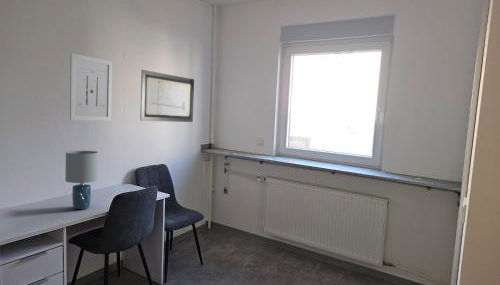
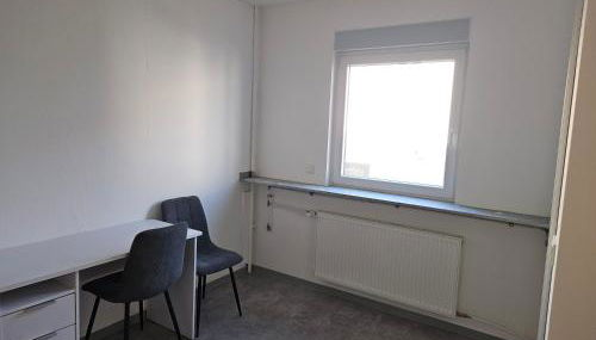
- wall art (169, 98)
- wall art (92, 89)
- lamp (81, 180)
